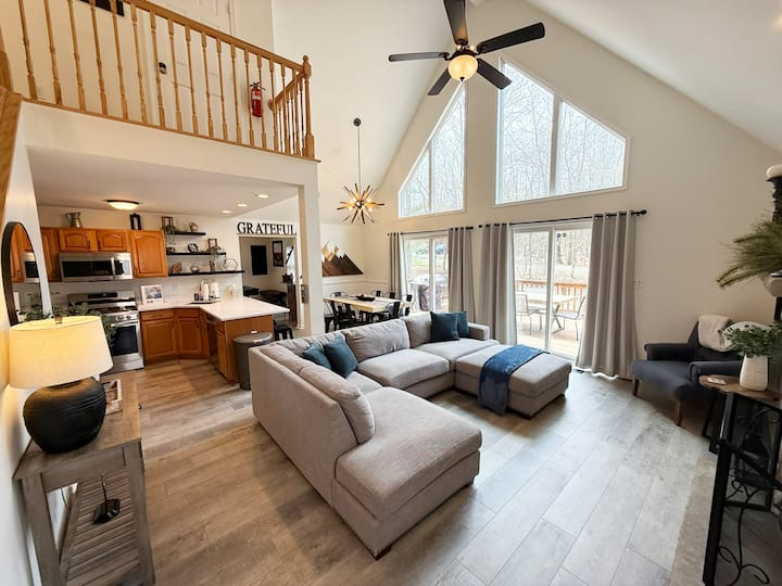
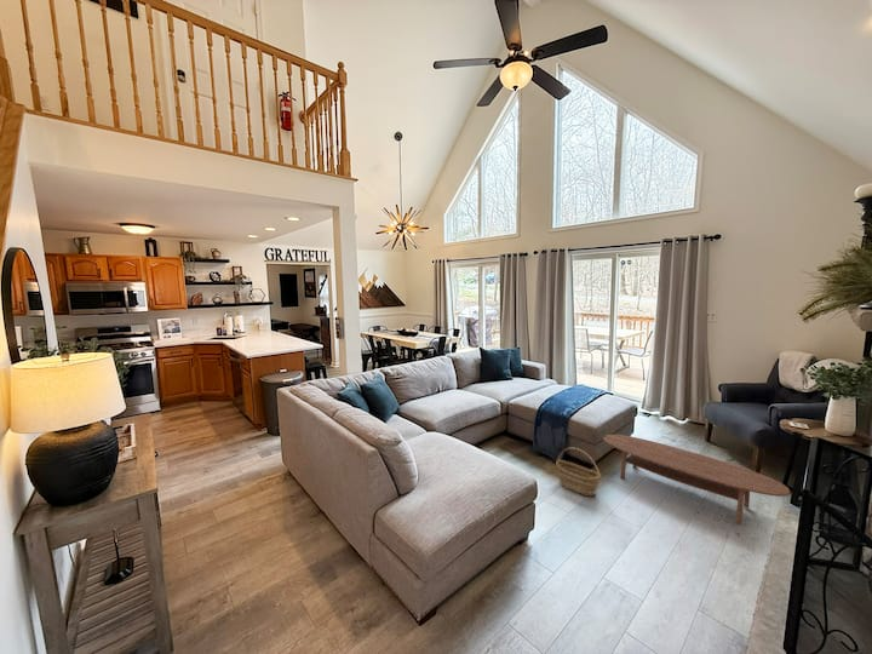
+ basket (576, 469)
+ coffee table (681, 475)
